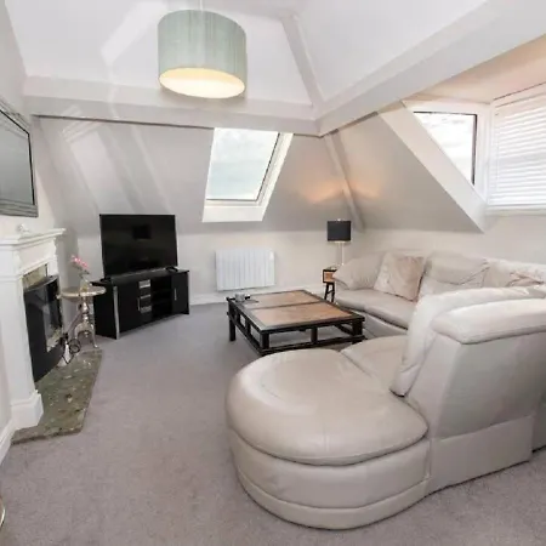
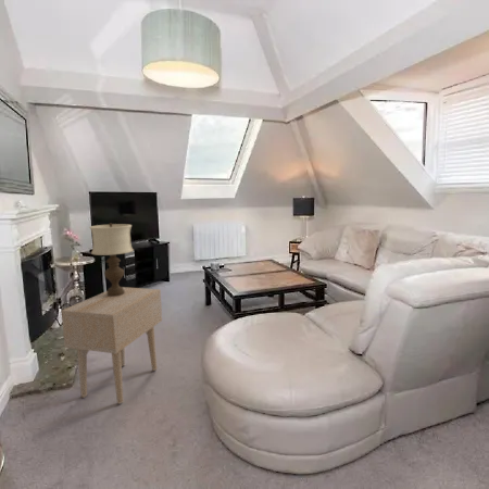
+ table lamp (113, 259)
+ side table (116, 341)
